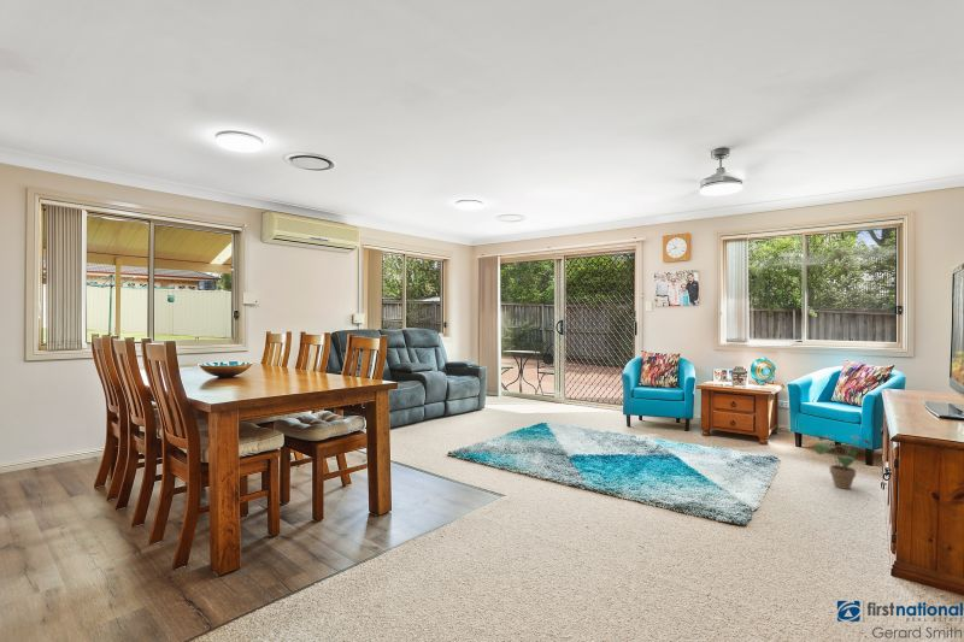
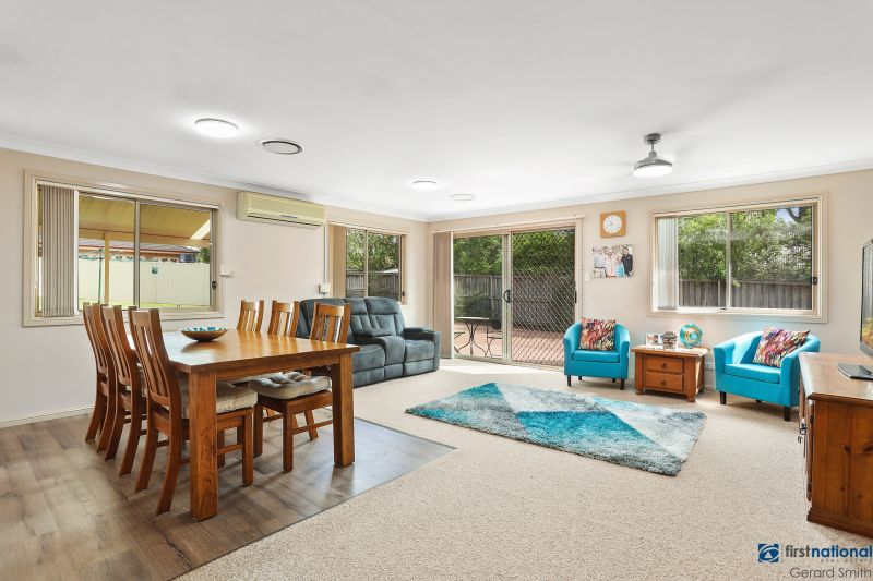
- potted plant (841, 461)
